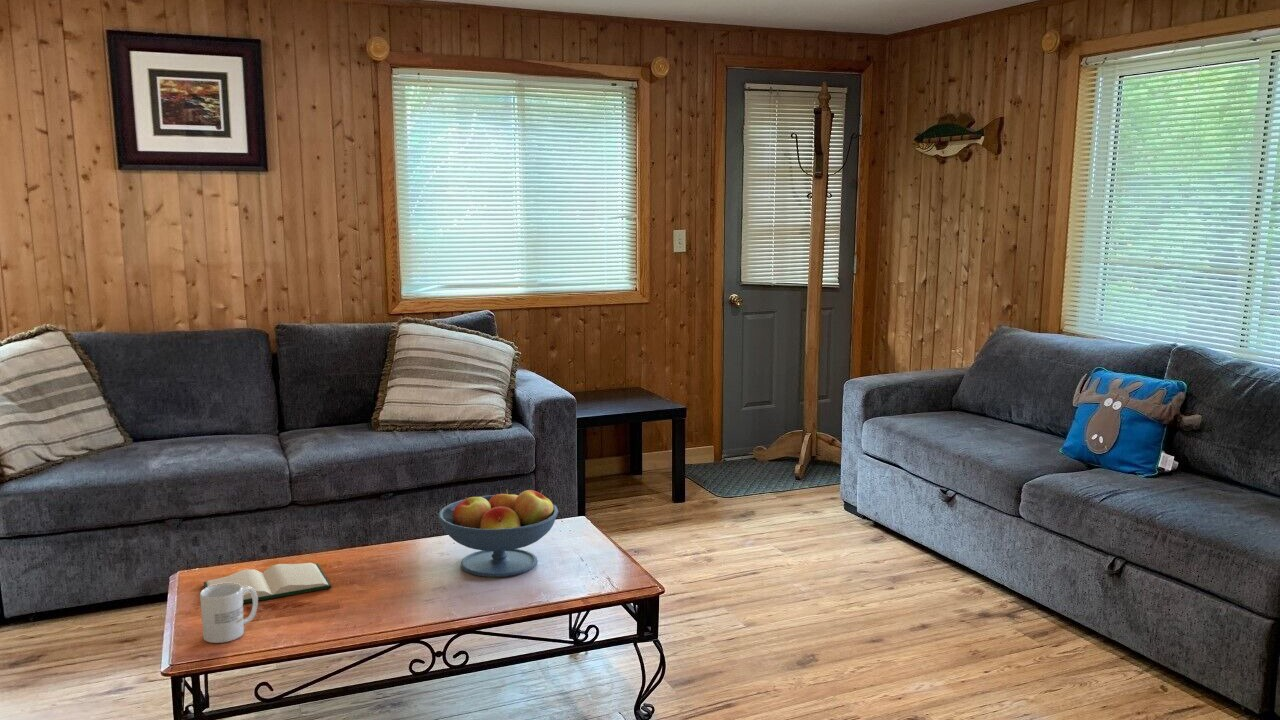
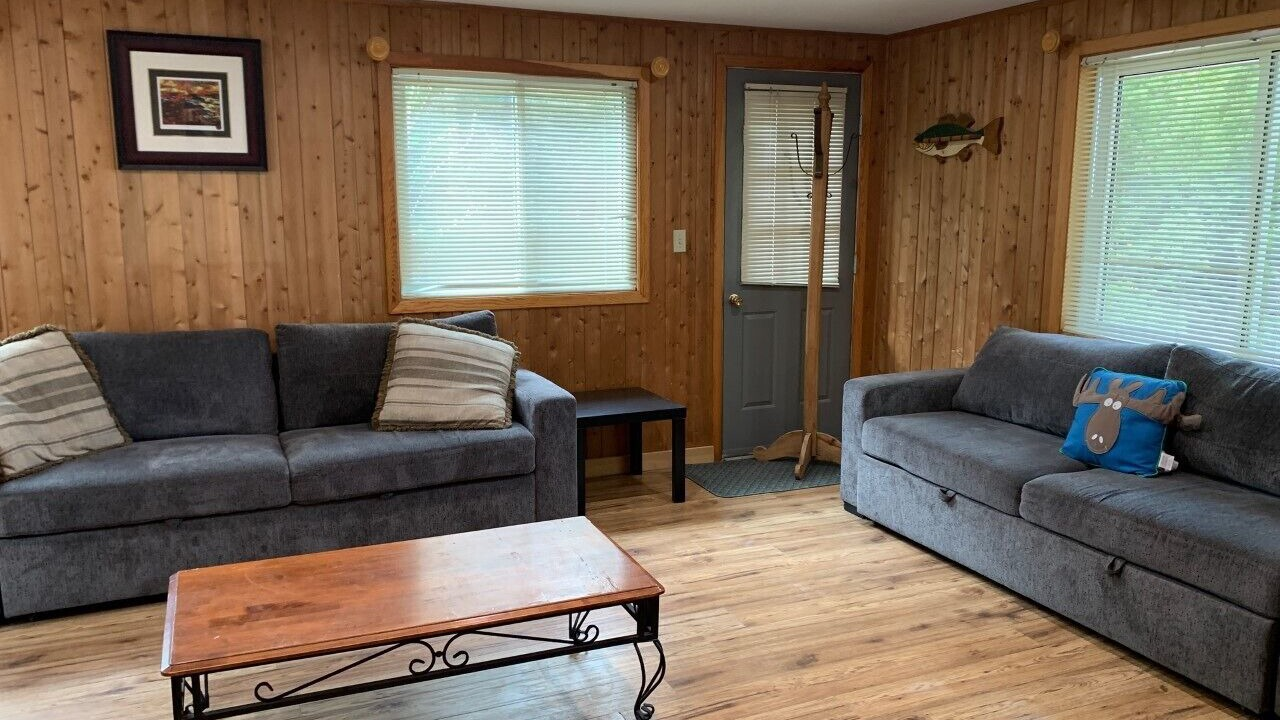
- mug (227, 609)
- fruit bowl (498, 528)
- hardback book (267, 581)
